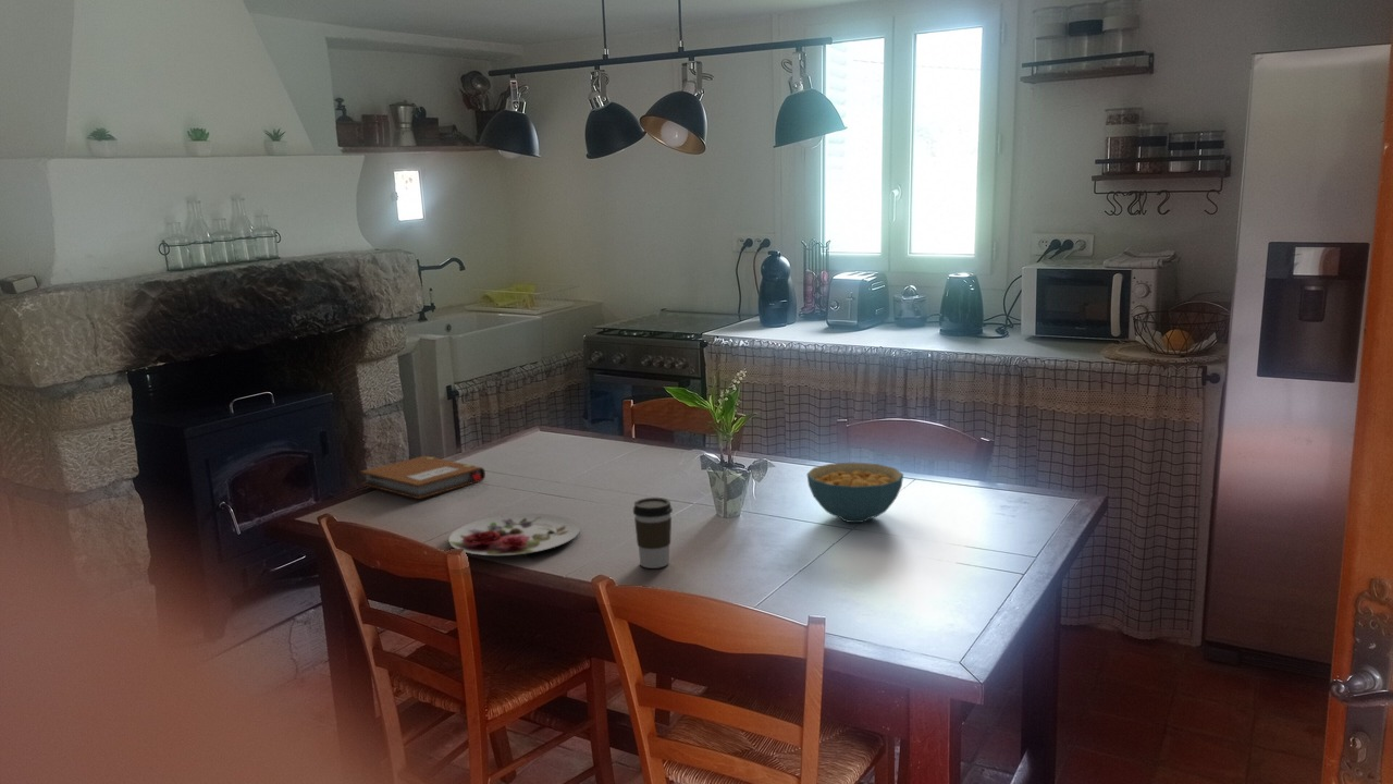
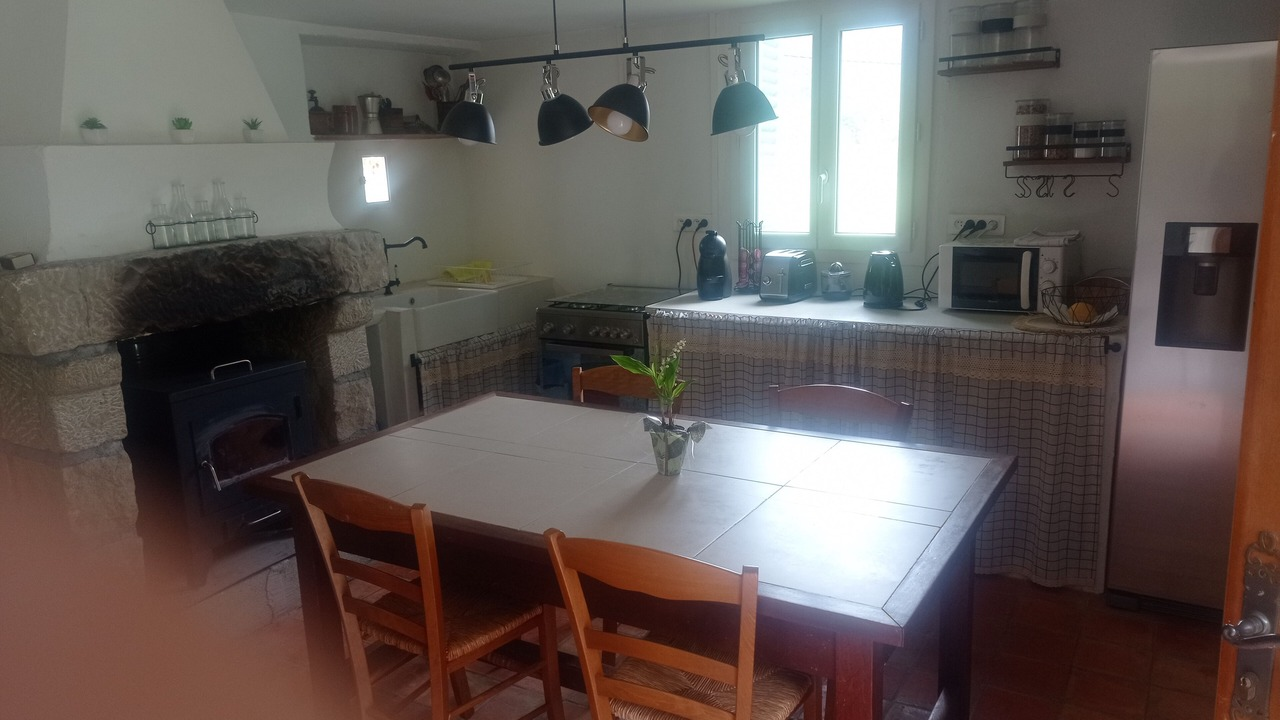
- coffee cup (653, 532)
- notebook (424, 476)
- plate (515, 531)
- cereal bowl (854, 495)
